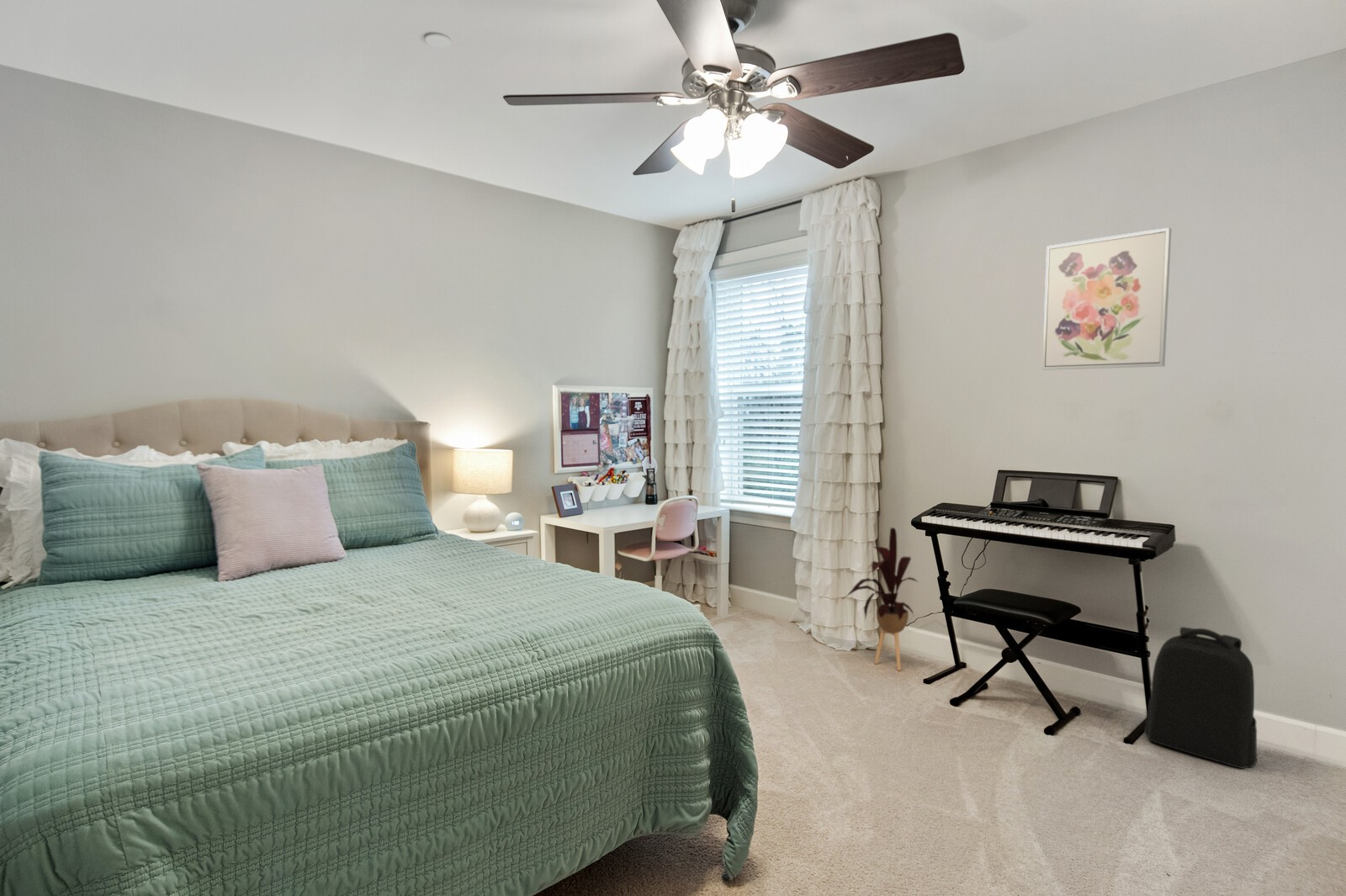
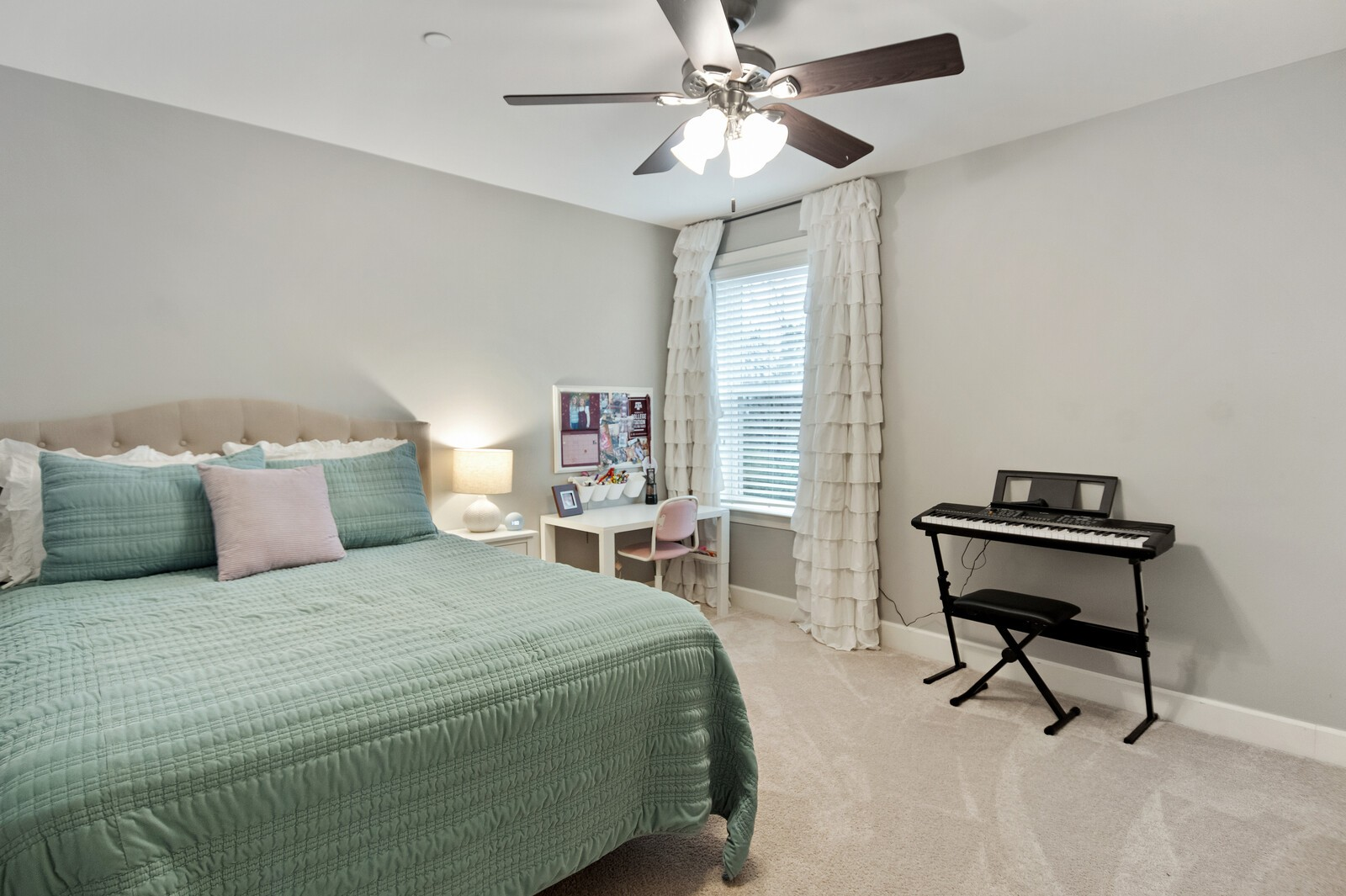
- backpack (1203, 687)
- house plant (883, 594)
- wall art (1103, 303)
